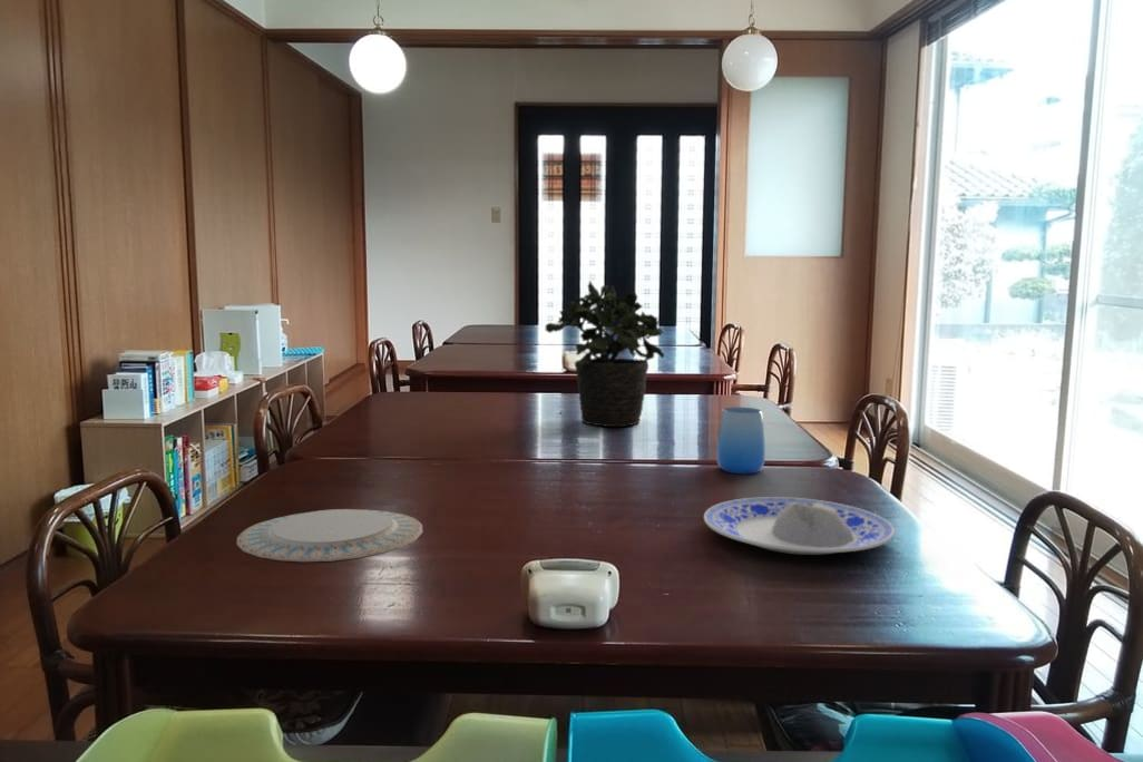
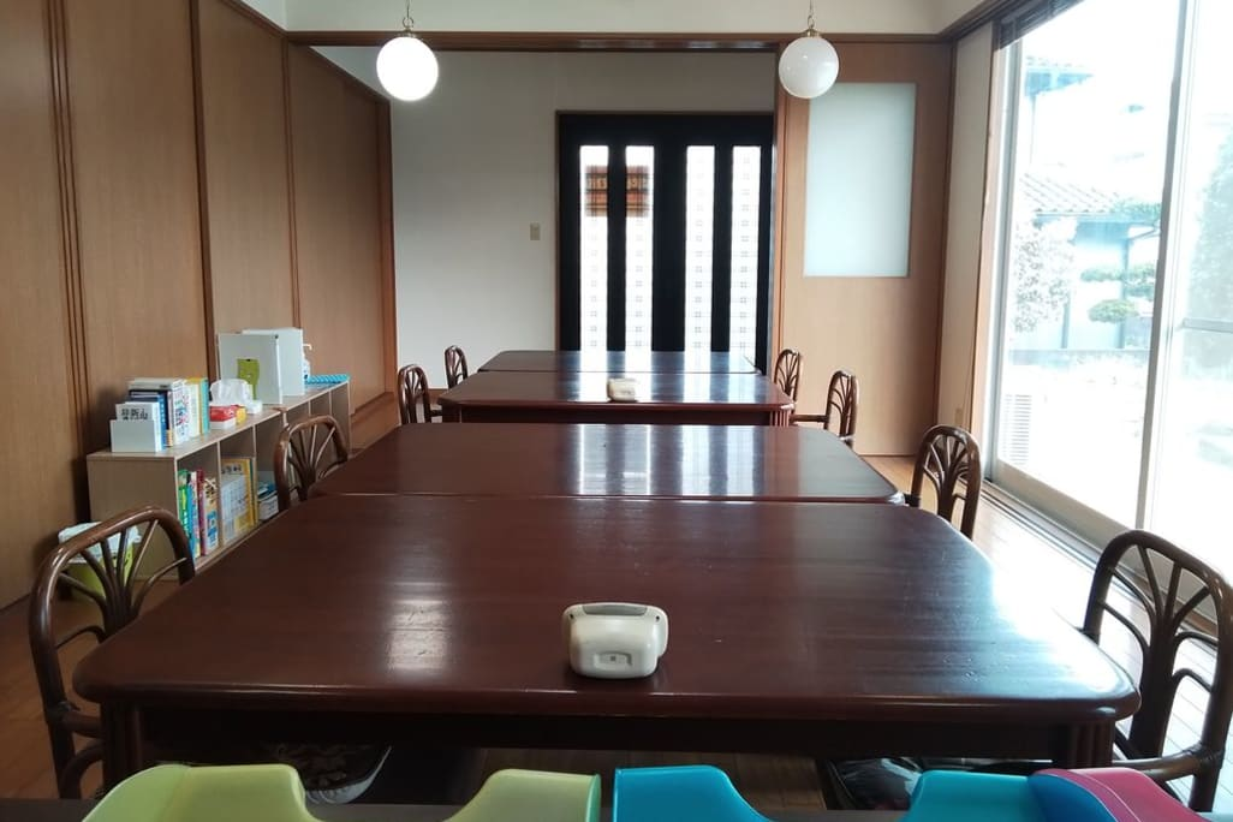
- potted plant (605, 351)
- chinaware (332, 528)
- cup (741, 440)
- plate (797, 520)
